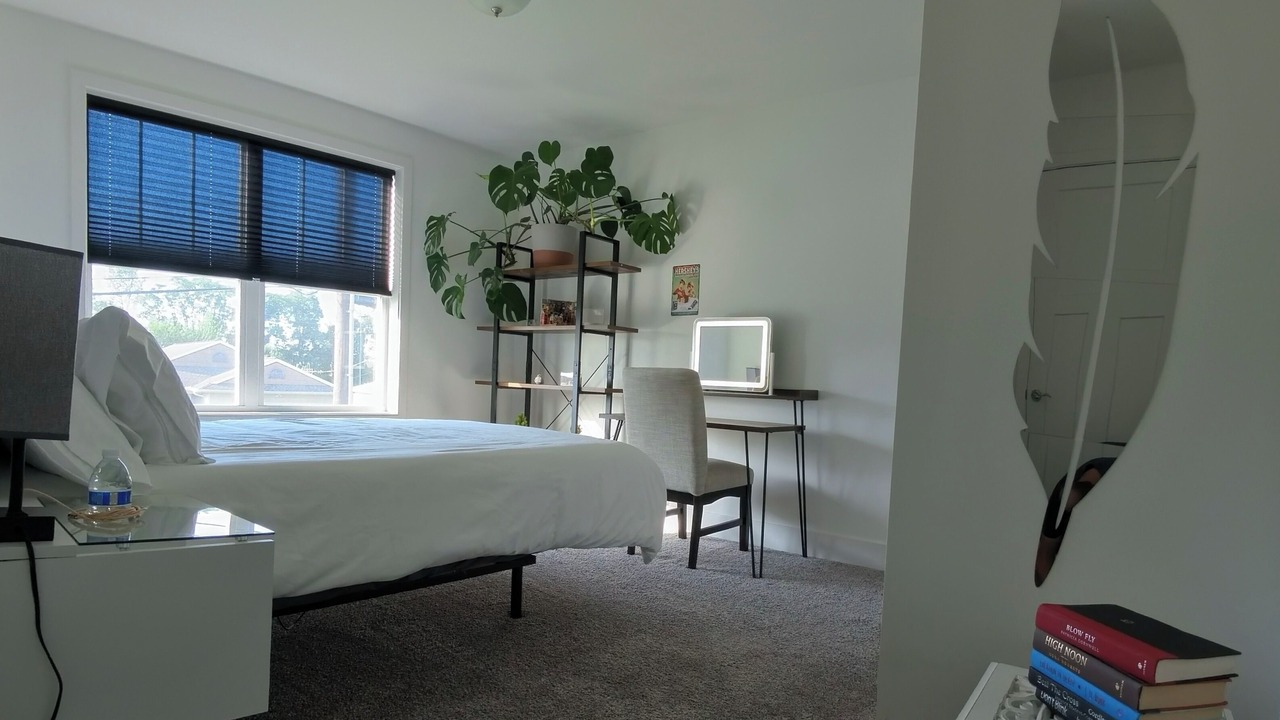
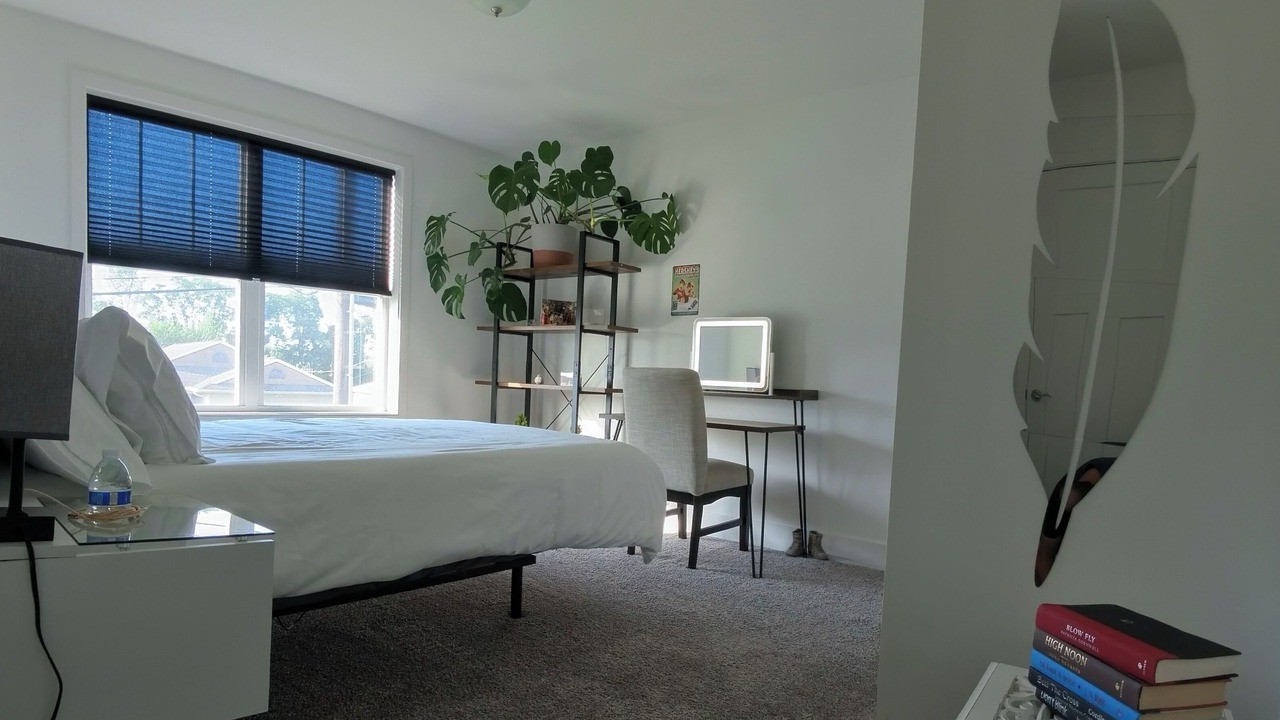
+ boots (807, 545)
